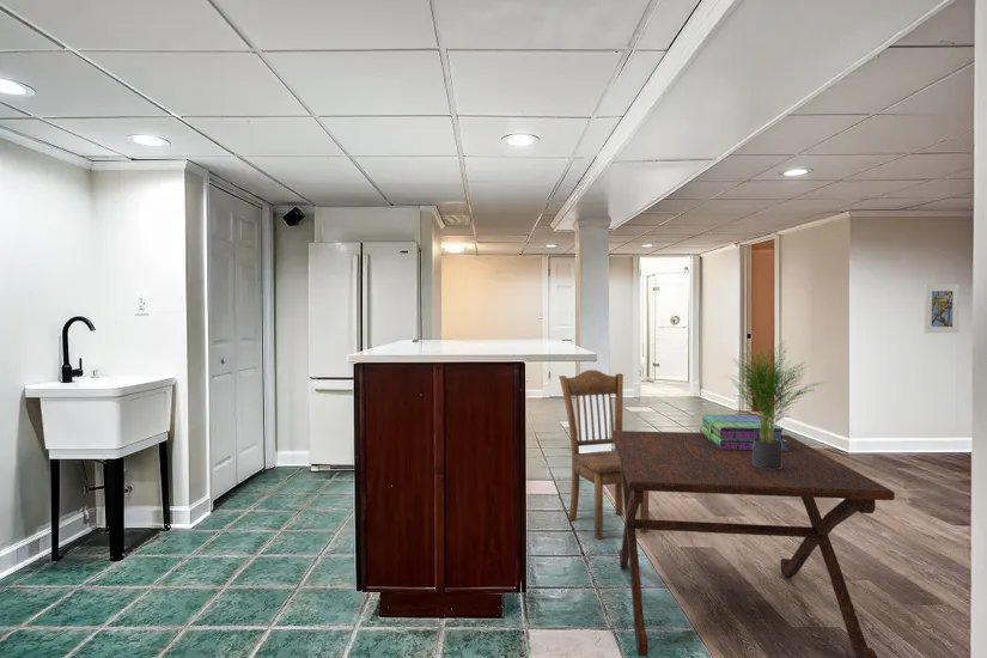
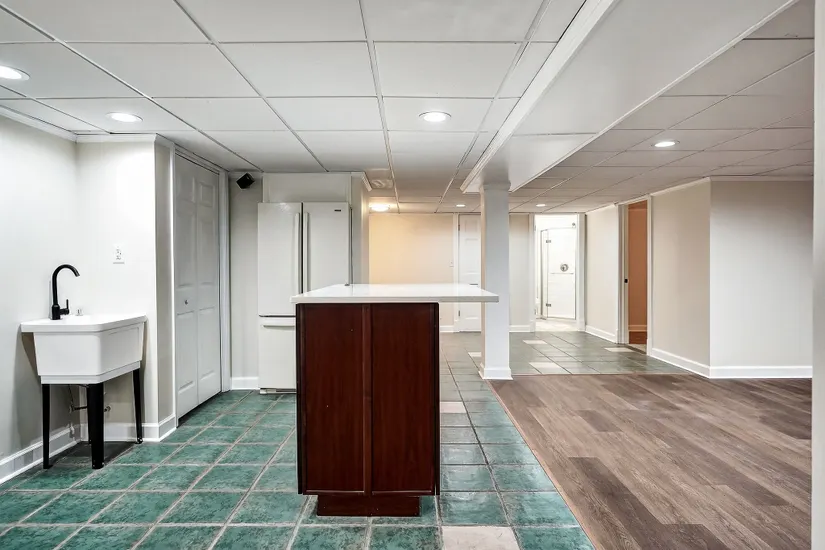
- dining chair (607, 451)
- potted plant (774, 400)
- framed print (942, 309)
- side table (721, 531)
- stack of books (741, 431)
